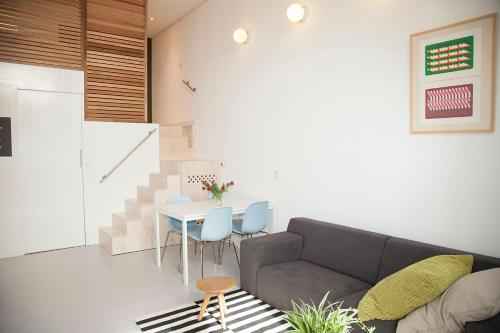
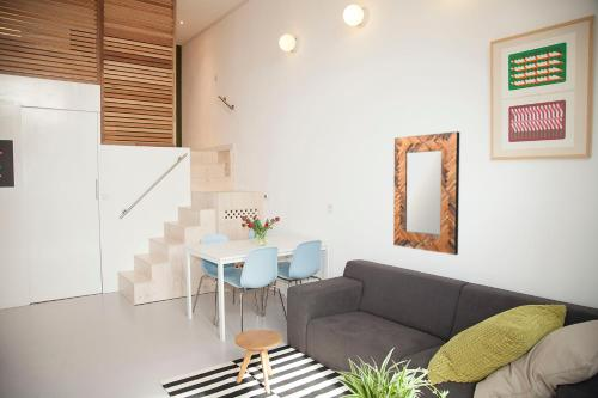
+ home mirror (423, 192)
